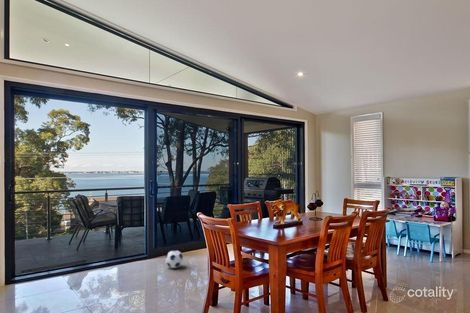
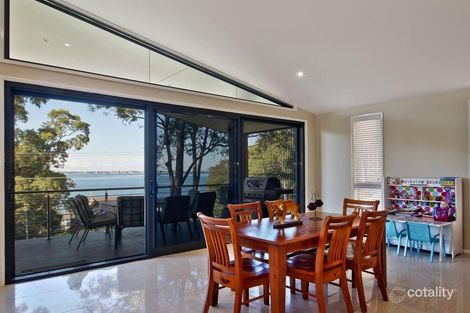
- soccer ball (174, 259)
